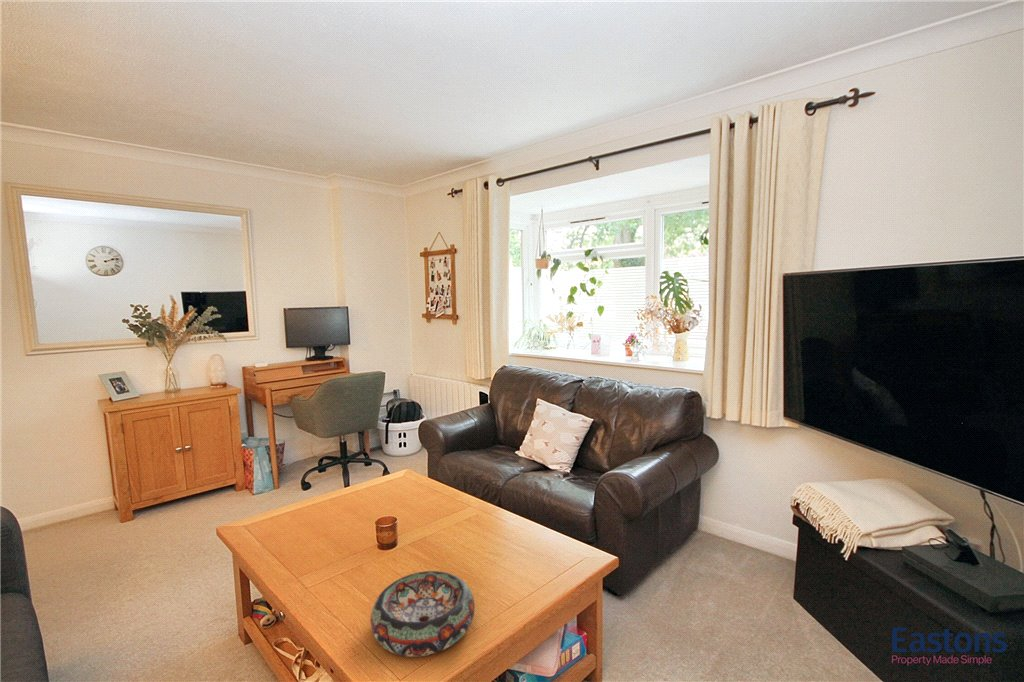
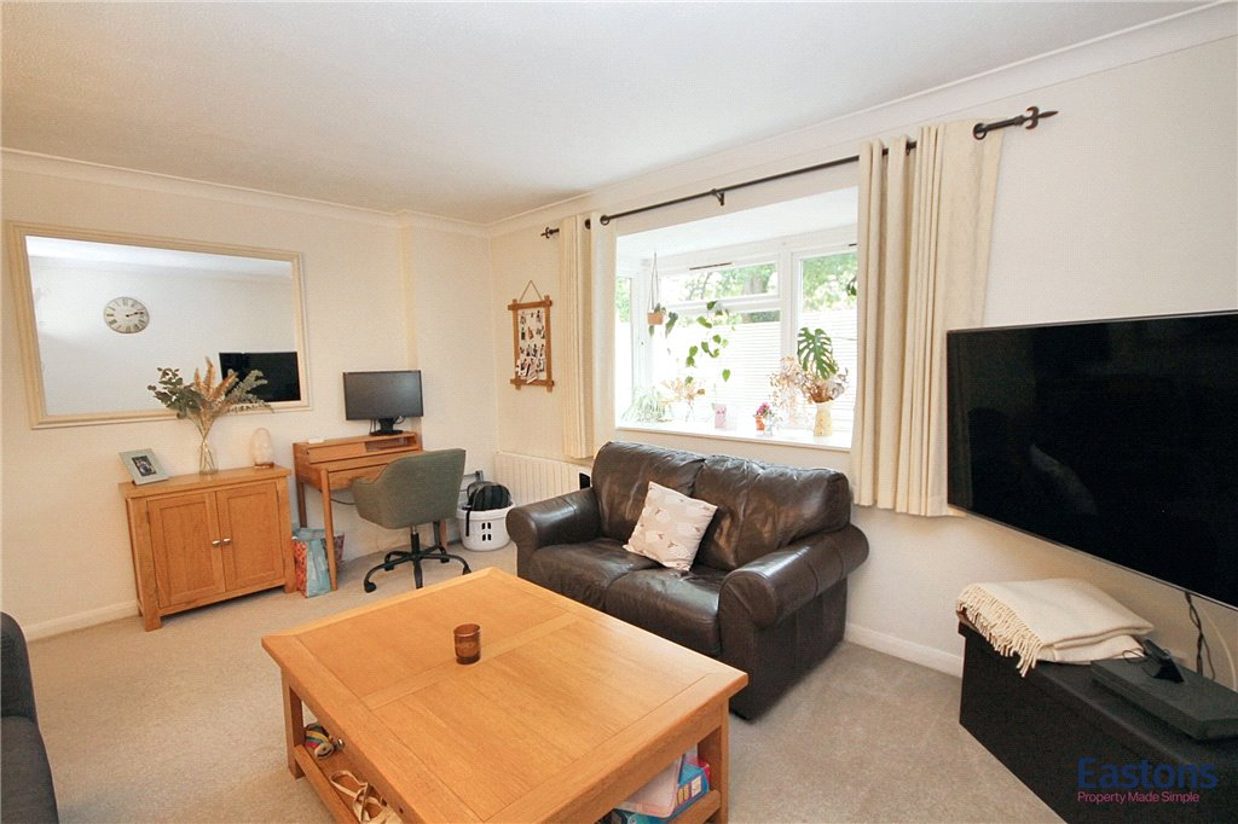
- decorative bowl (423, 610)
